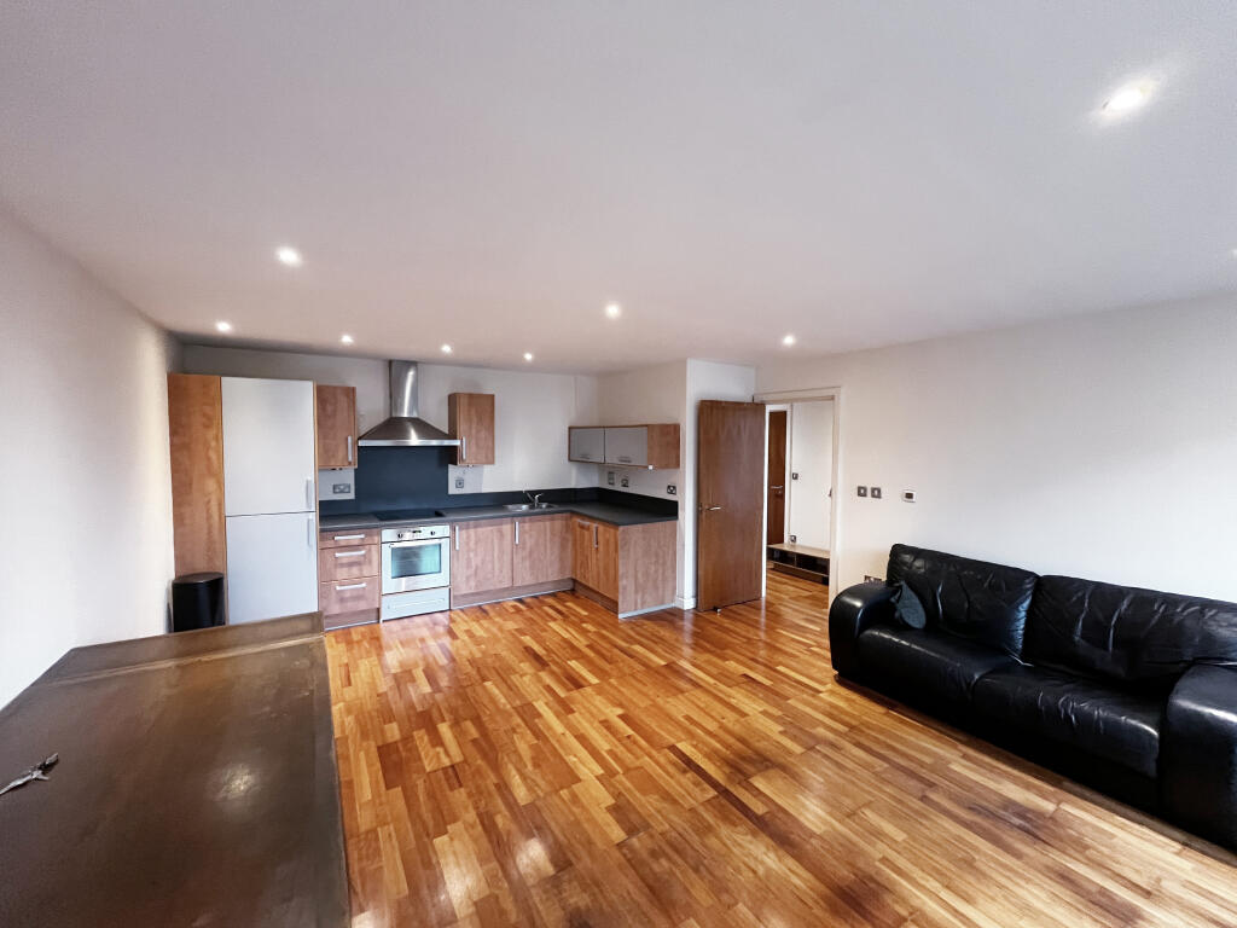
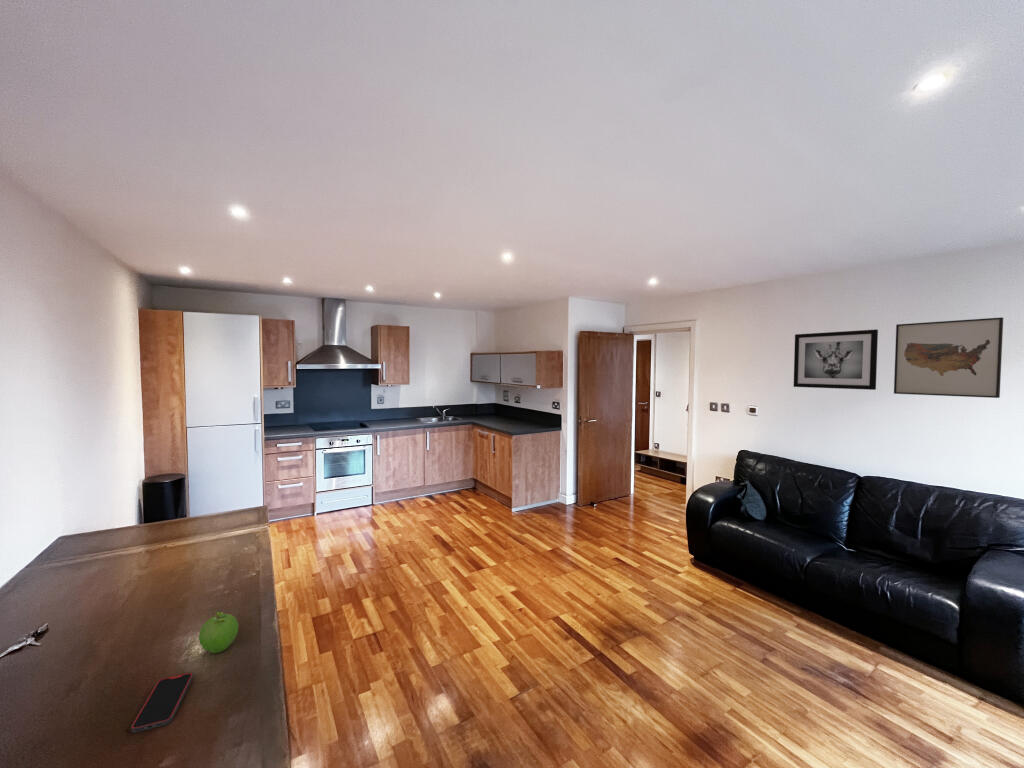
+ wall art (832, 360)
+ smartphone (164, 700)
+ wall art (944, 358)
+ fruit (219, 631)
